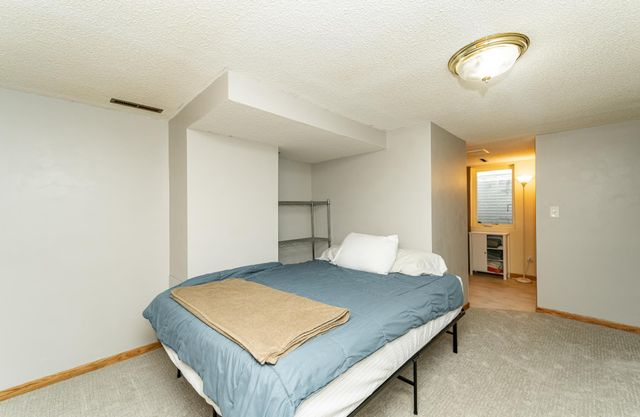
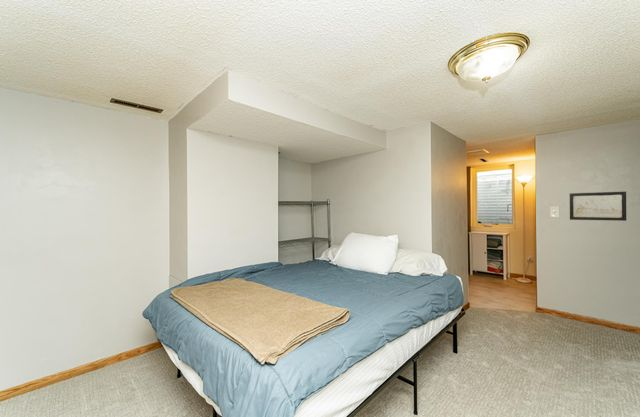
+ wall art (596, 206)
